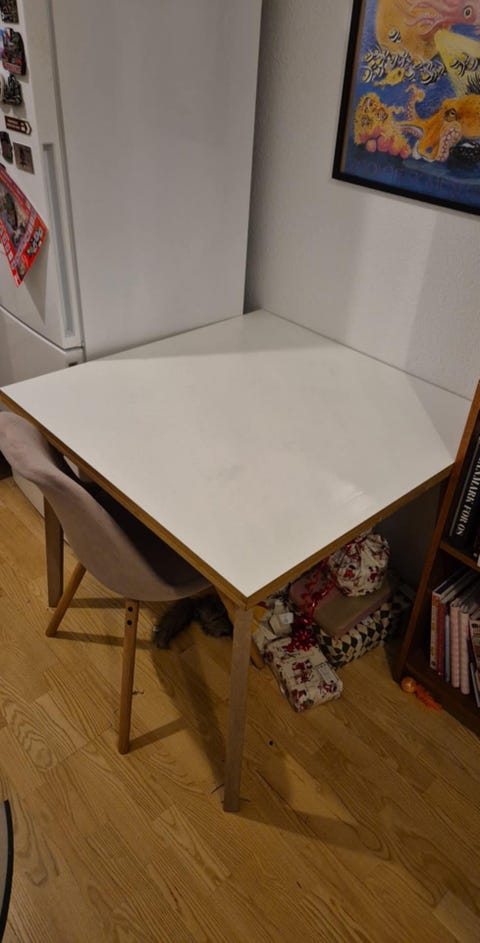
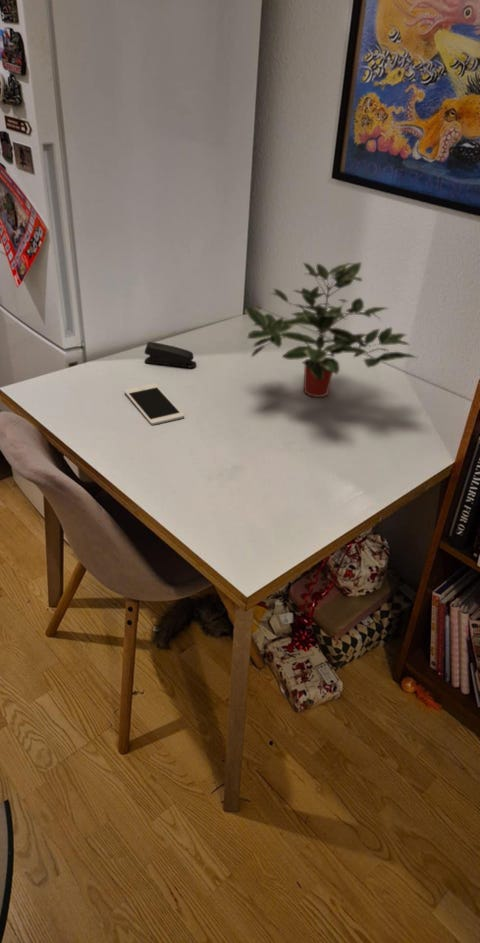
+ potted plant (323, 339)
+ cell phone (153, 403)
+ stapler (170, 354)
